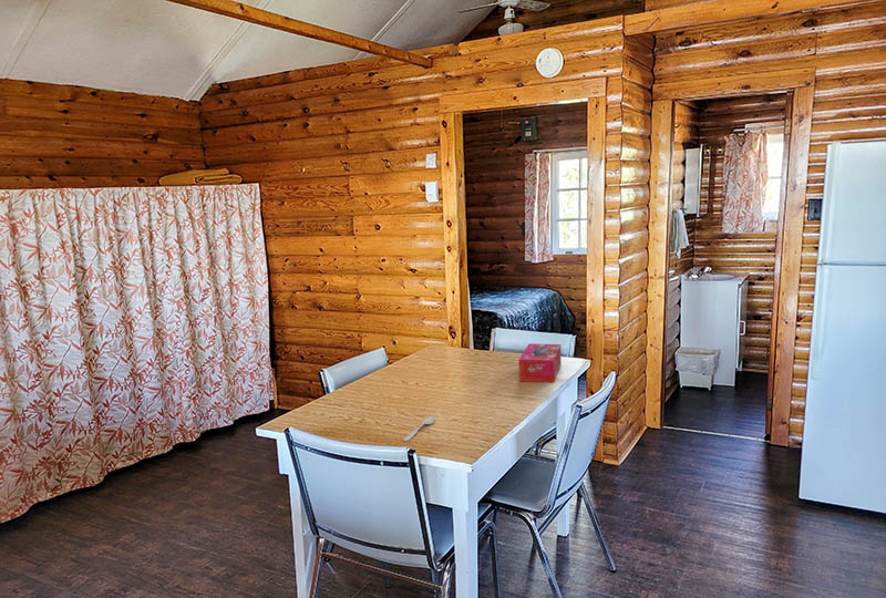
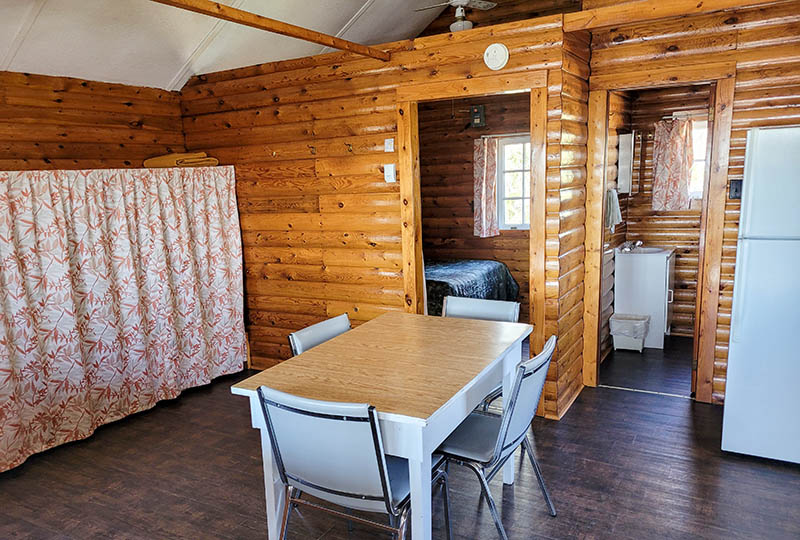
- tissue box (540, 362)
- spoon (419, 427)
